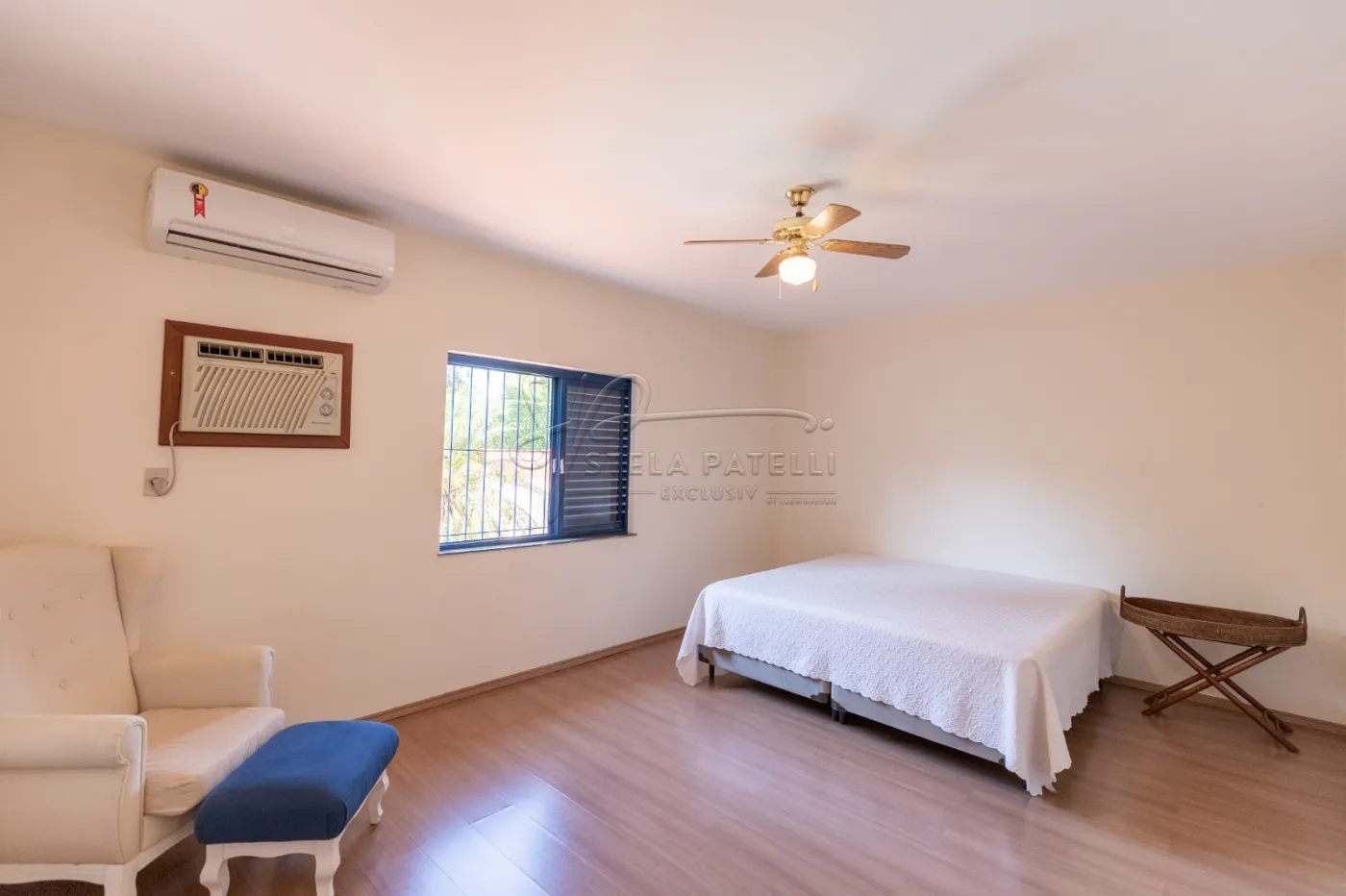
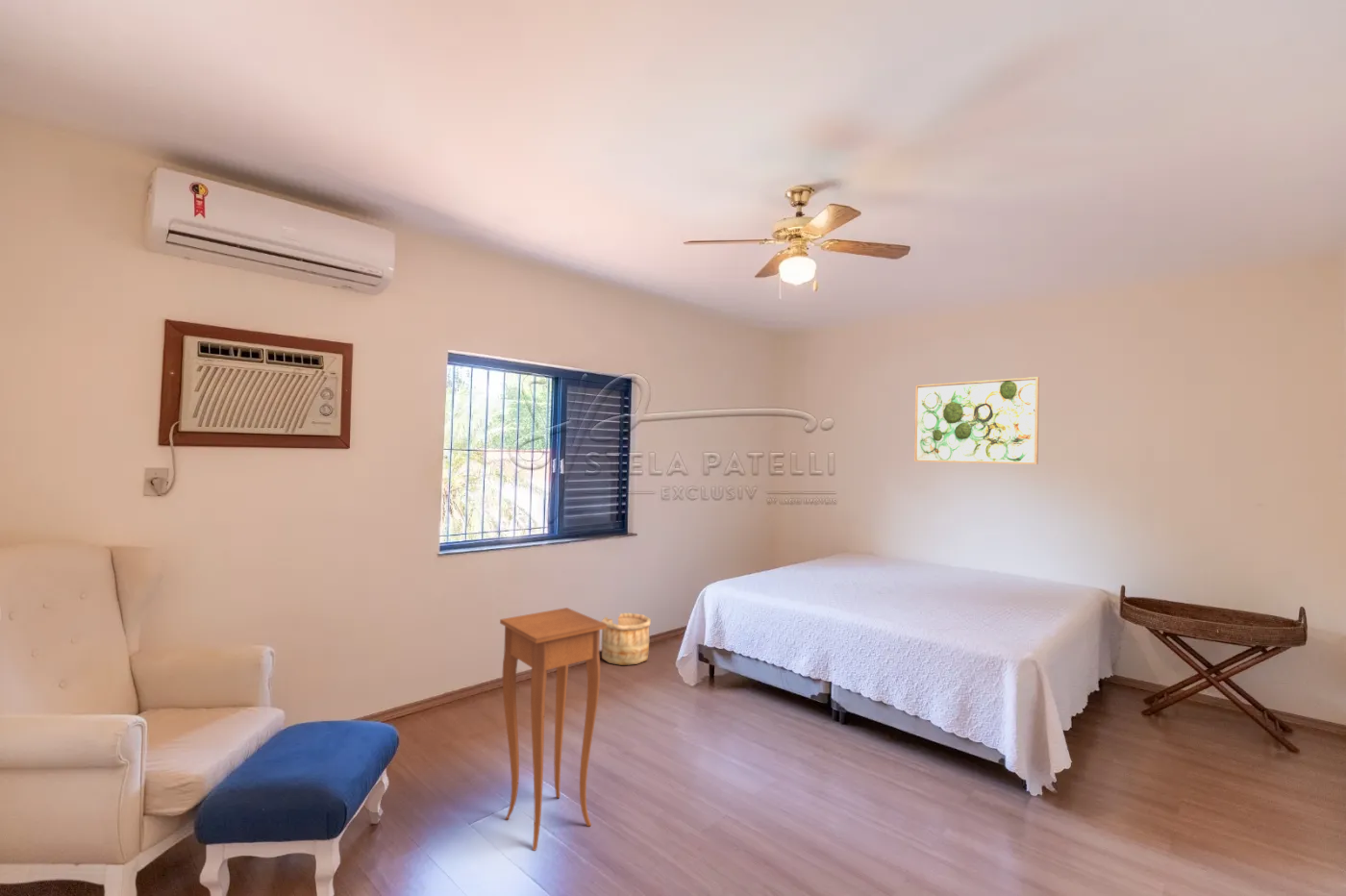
+ wooden bucket (626, 638)
+ wall art (972, 422)
+ side table (555, 721)
